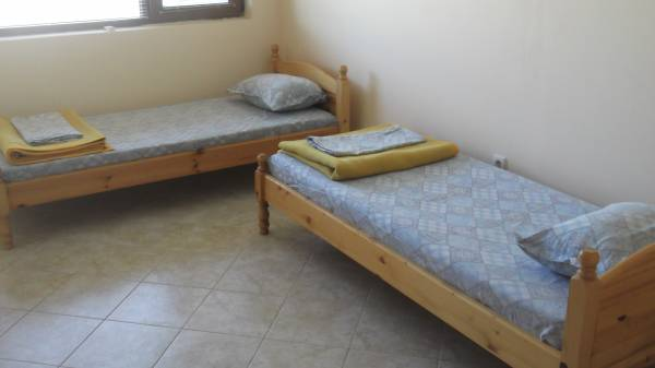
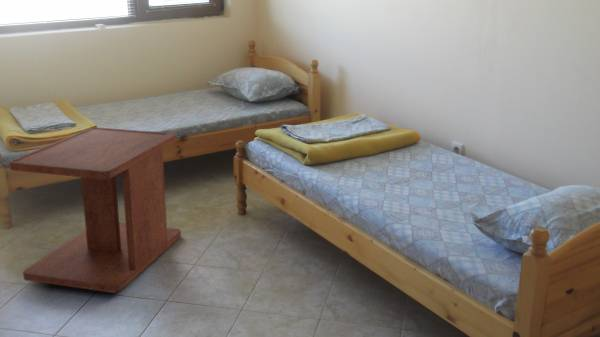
+ side table (103, 204)
